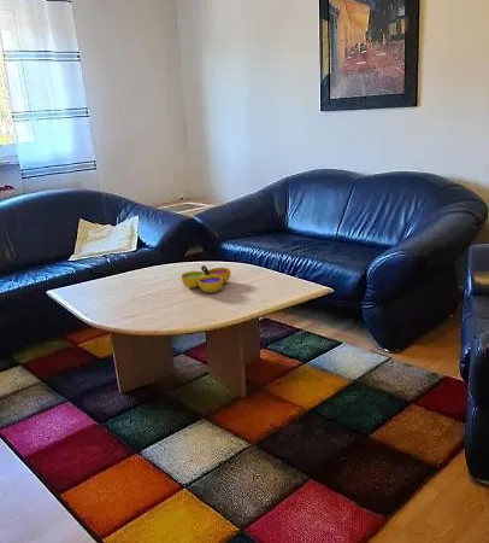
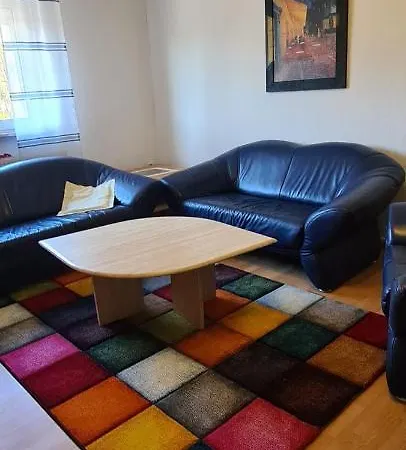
- decorative bowl (210, 275)
